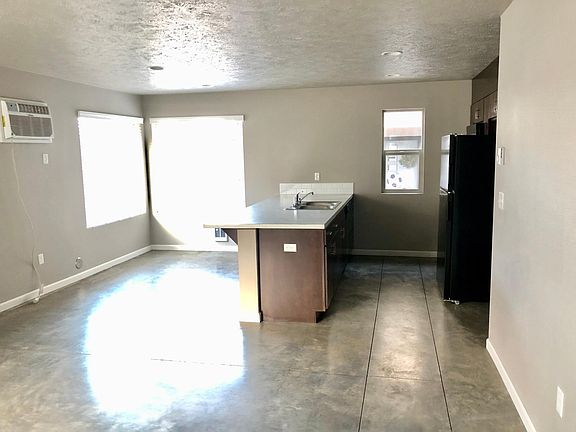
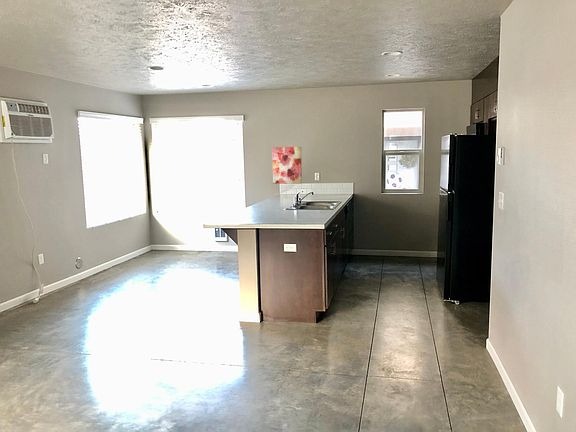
+ wall art (286, 165)
